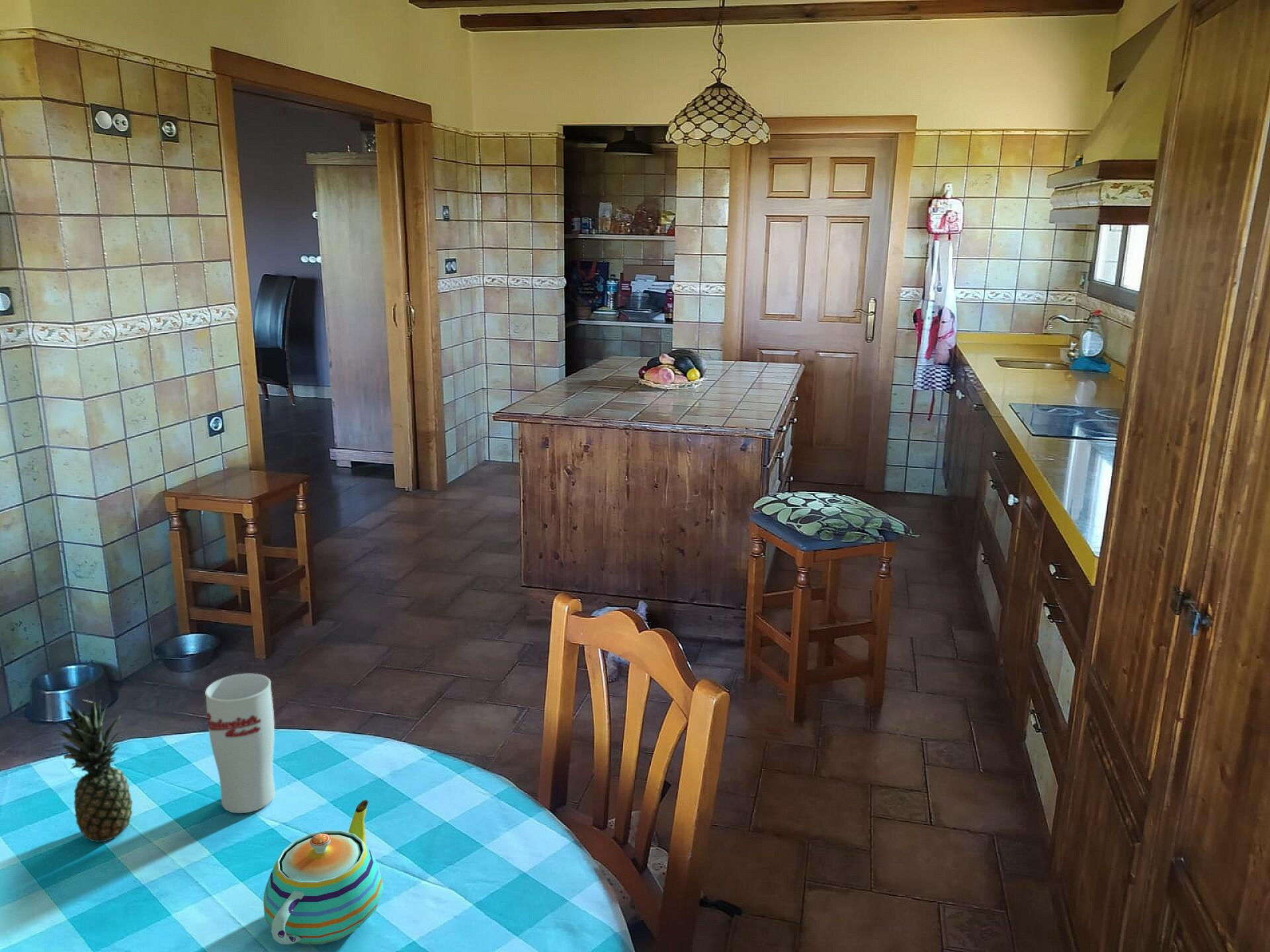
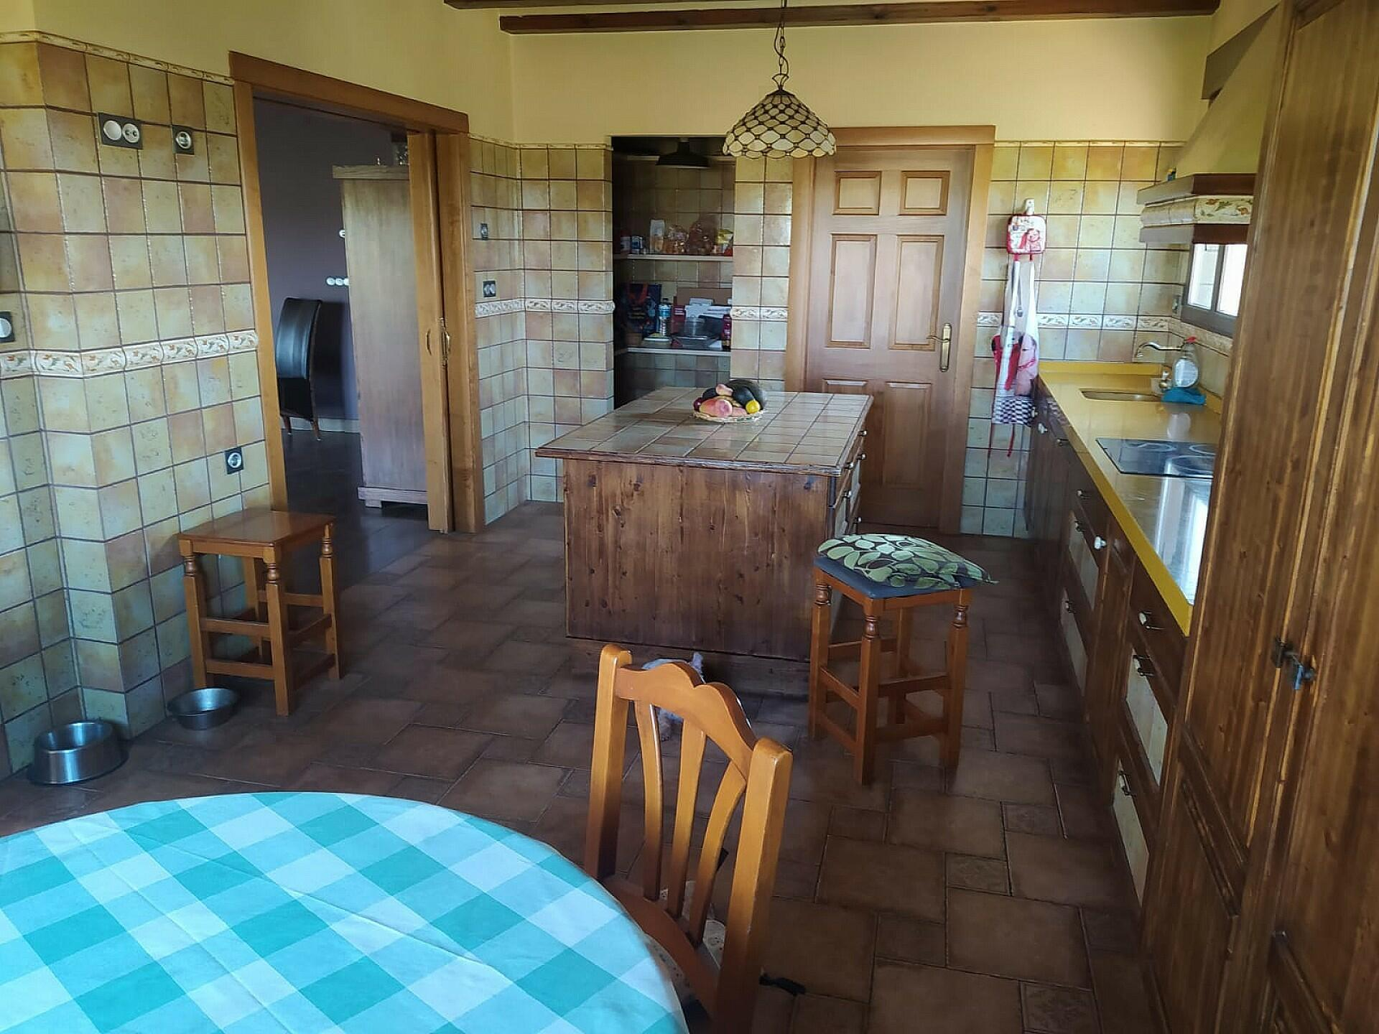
- fruit (94, 766)
- cup (243, 744)
- teapot (326, 874)
